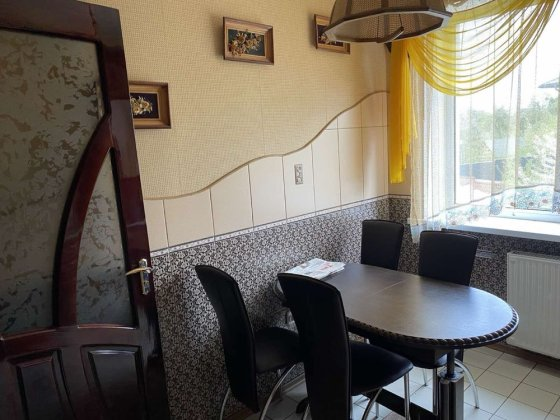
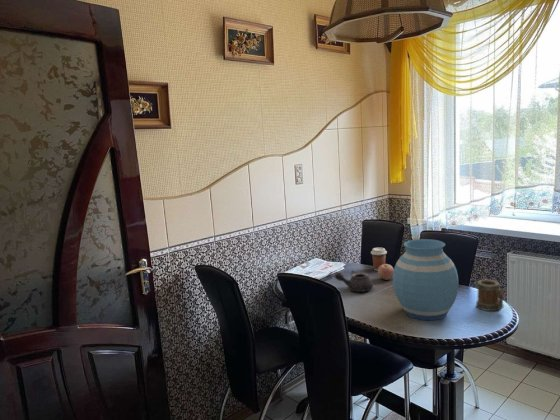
+ mug (490, 295)
+ teapot (353, 279)
+ vase (424, 278)
+ coffee cup (379, 259)
+ apple (386, 272)
